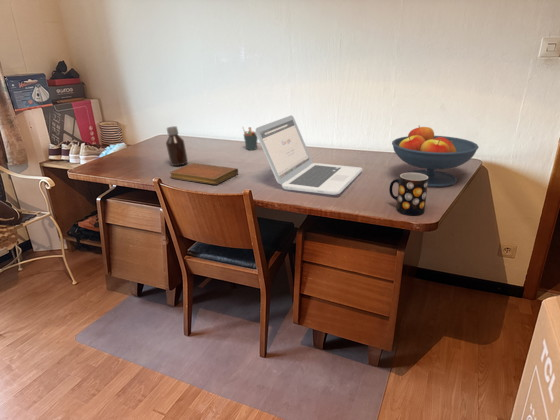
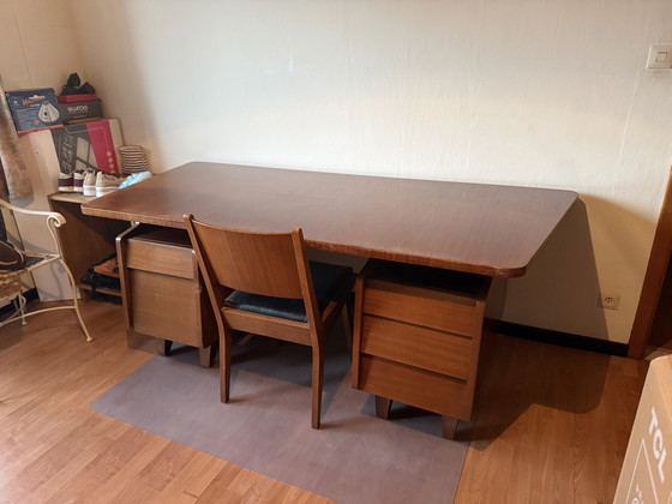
- laptop (308, 152)
- pen holder (250, 137)
- notebook (204, 172)
- mug (407, 193)
- bottle (176, 145)
- fruit bowl (432, 155)
